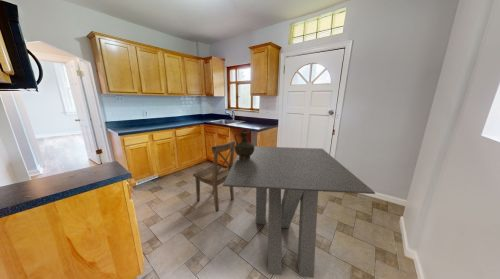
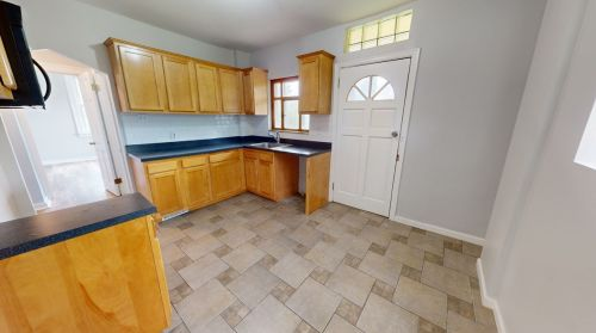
- ceramic jug (244, 144)
- dining chair (215, 171)
- dining table (283, 204)
